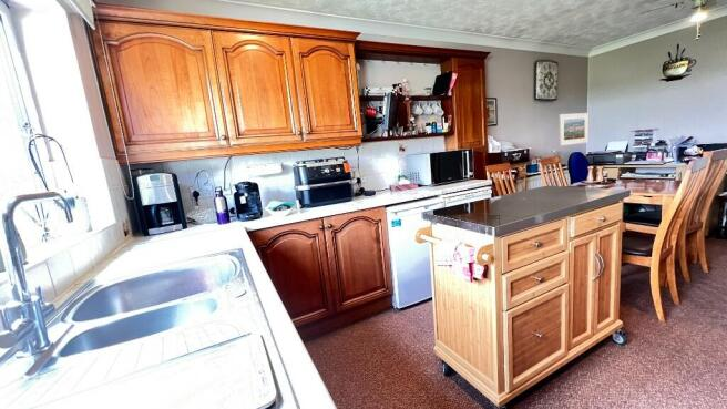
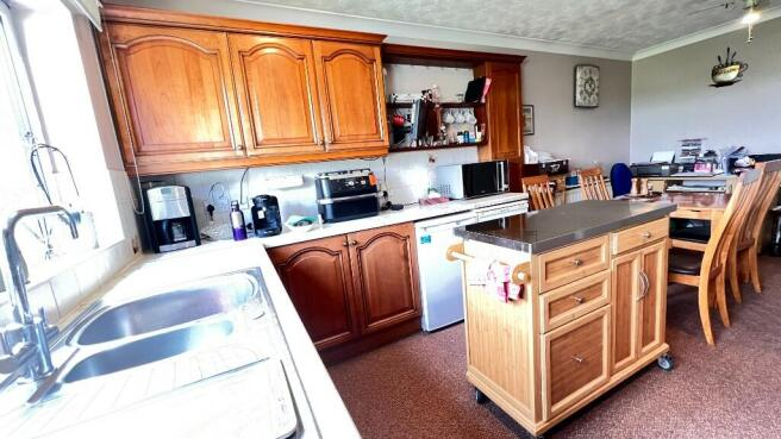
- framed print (574, 129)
